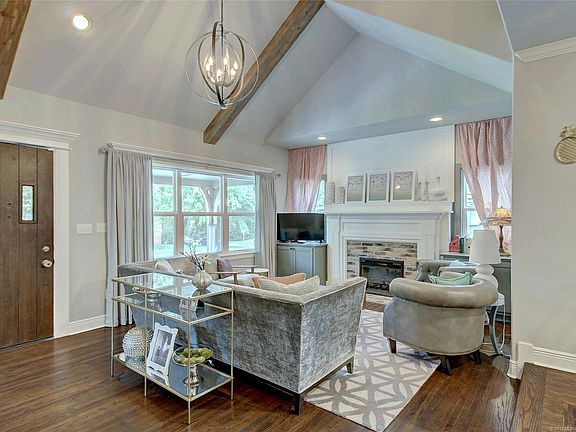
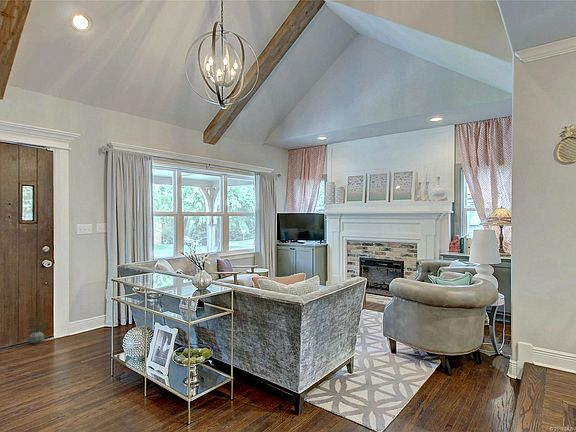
+ potted plant (38, 329)
